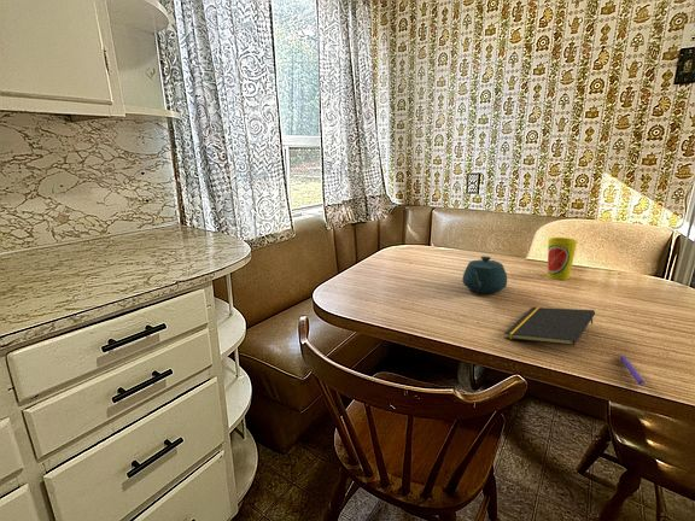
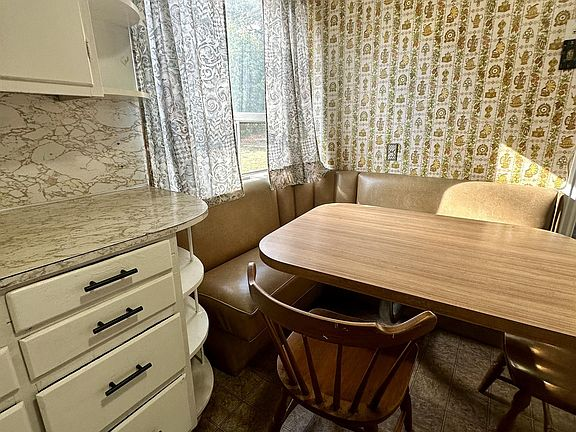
- cup (560, 258)
- teapot (484, 273)
- notepad (550, 323)
- pen (631, 368)
